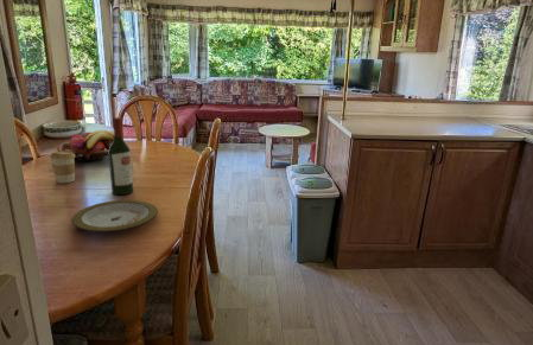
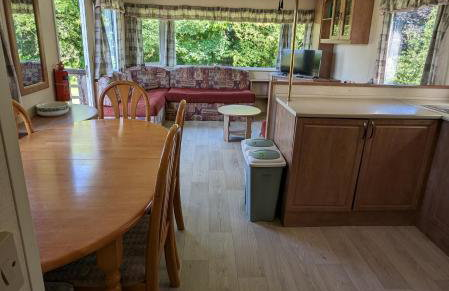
- coffee cup (63, 166)
- fruit basket (93, 143)
- plate (116, 217)
- wine bottle (119, 155)
